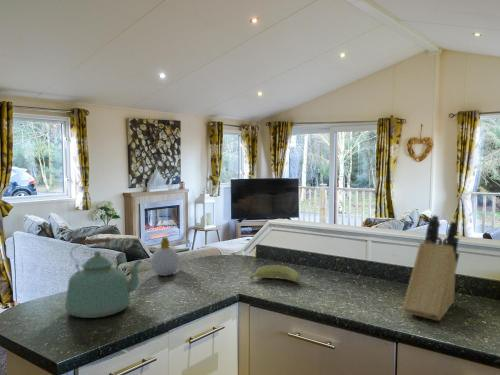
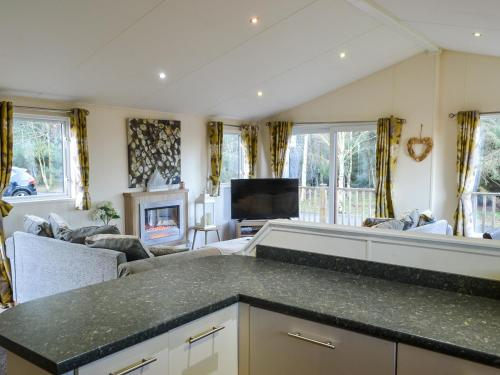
- soap bottle (165, 255)
- kettle (104, 273)
- banana (273, 273)
- knife block (434, 262)
